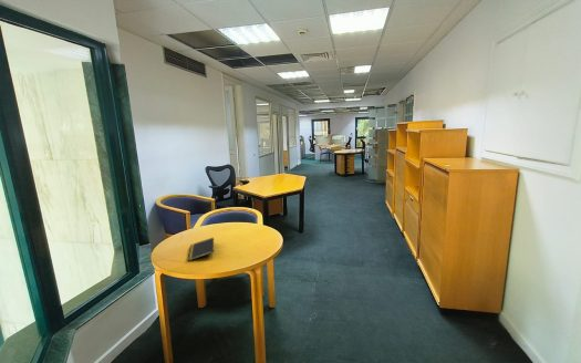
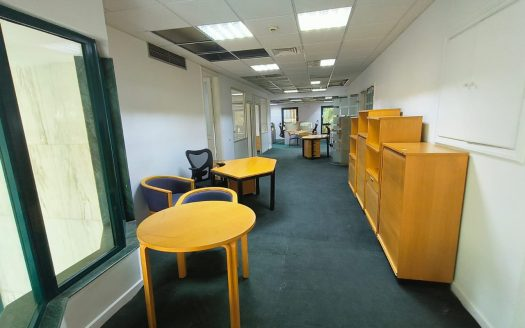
- notepad (201, 248)
